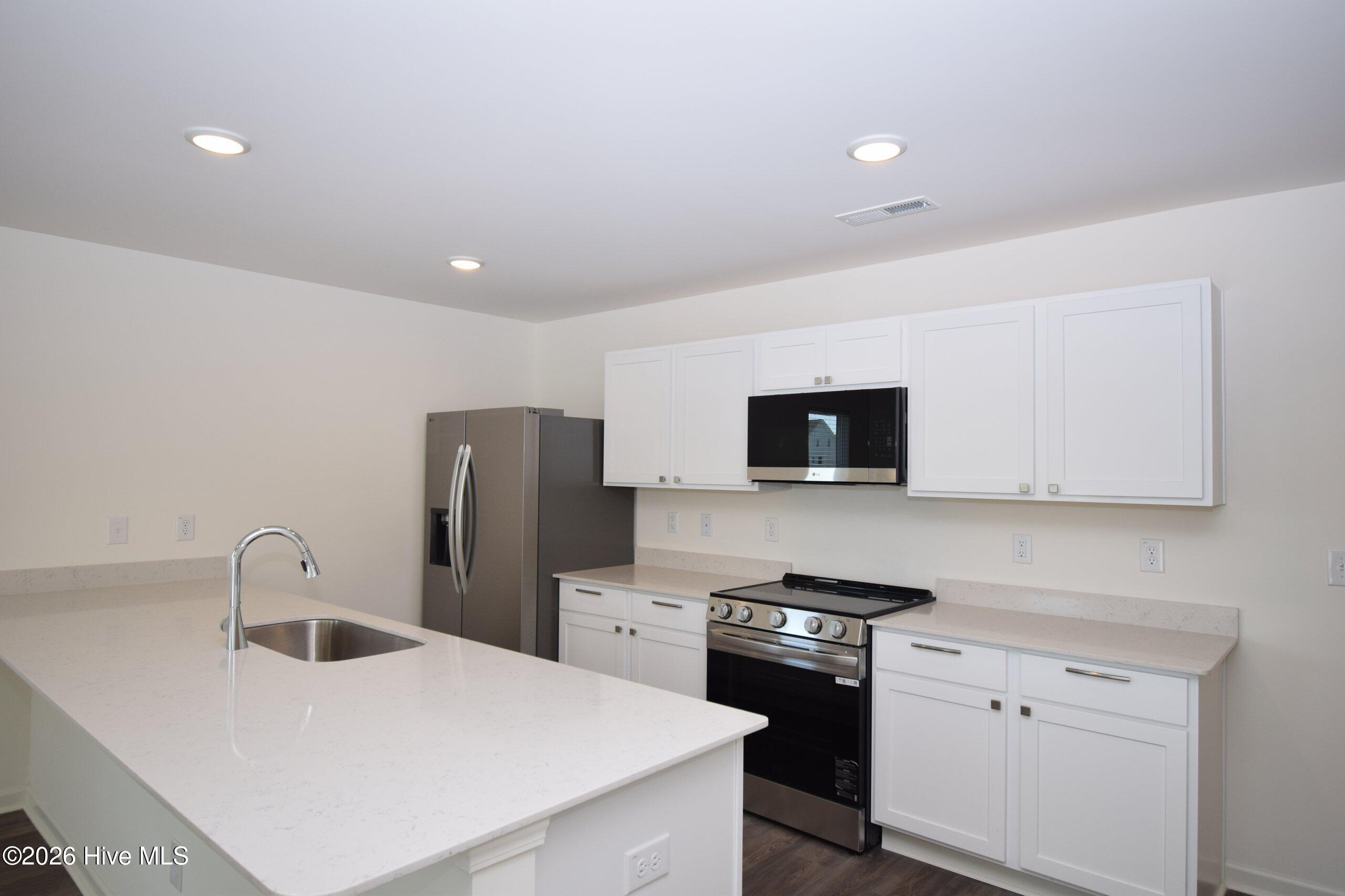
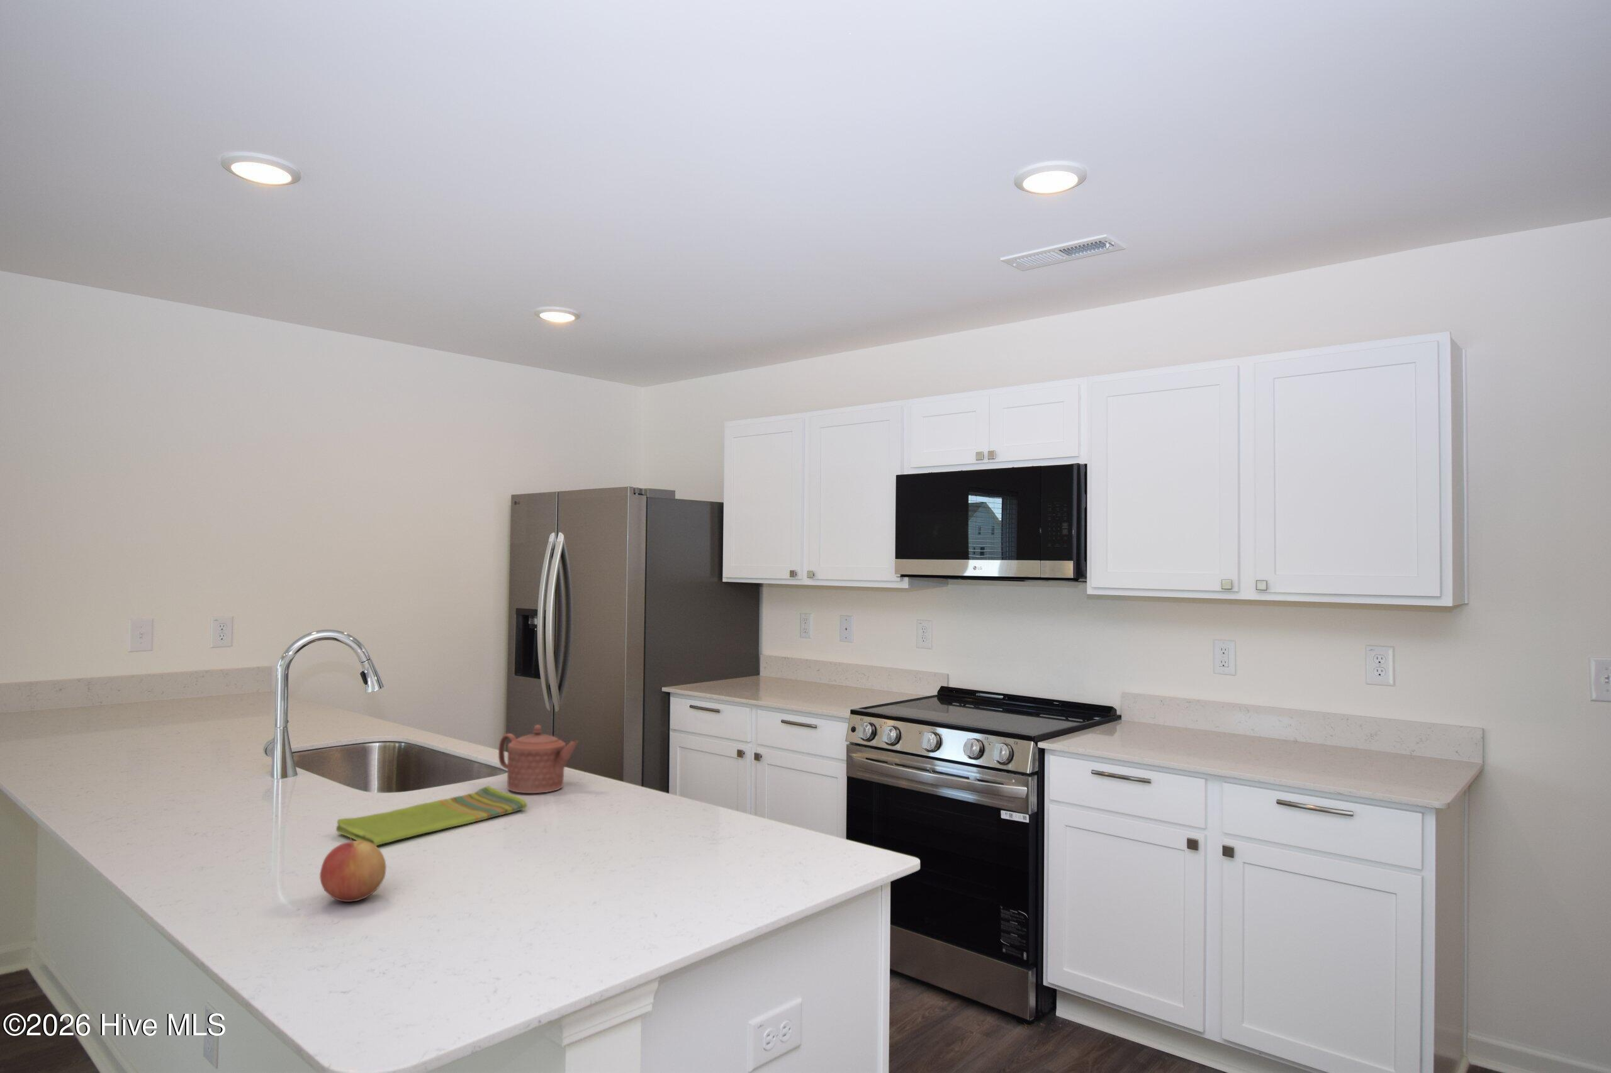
+ dish towel (436, 813)
+ teapot (537, 756)
+ apple (352, 868)
